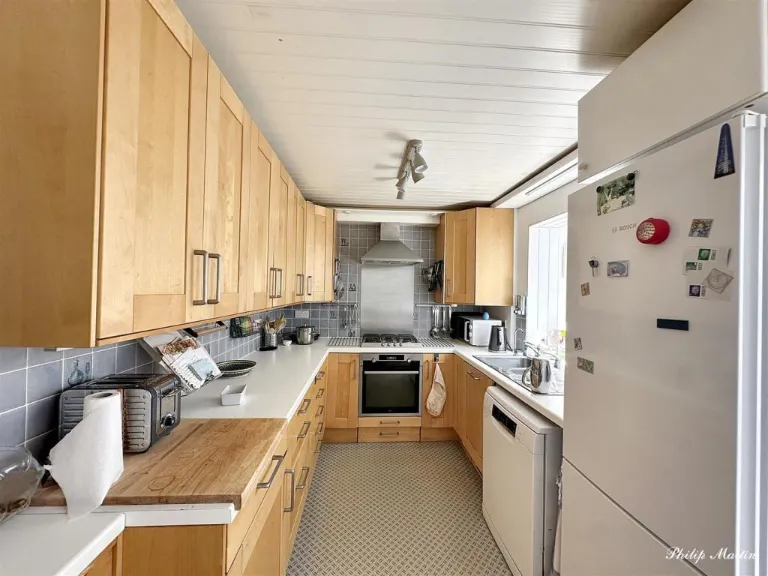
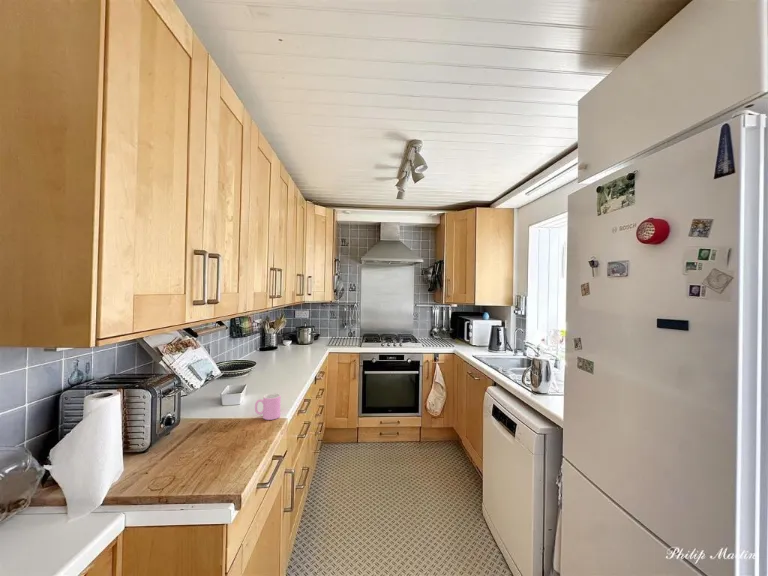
+ cup (267, 406)
